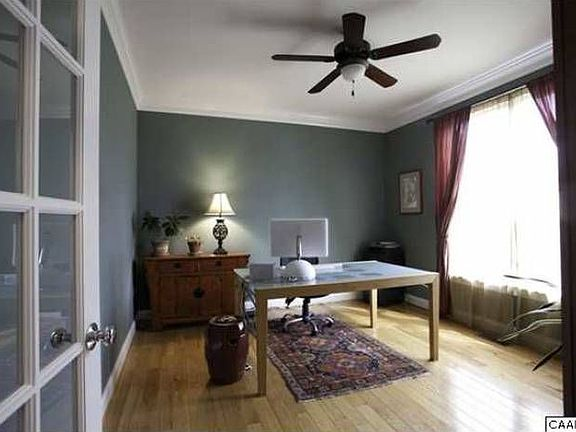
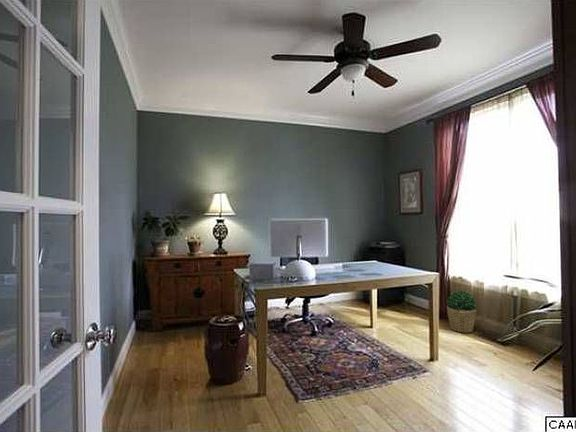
+ potted plant (461, 310)
